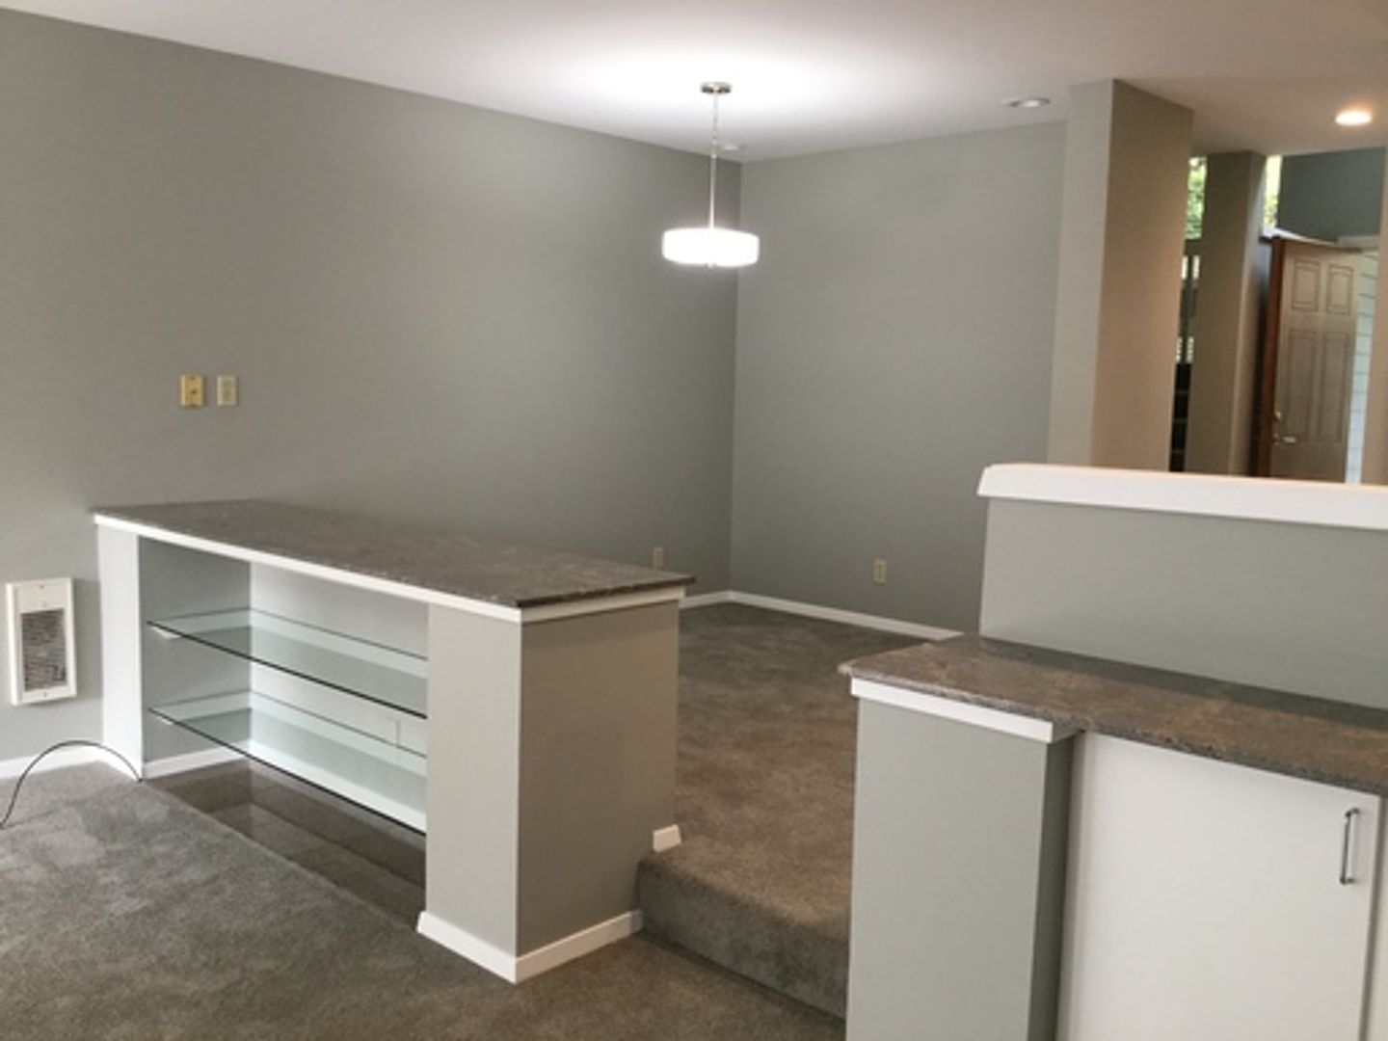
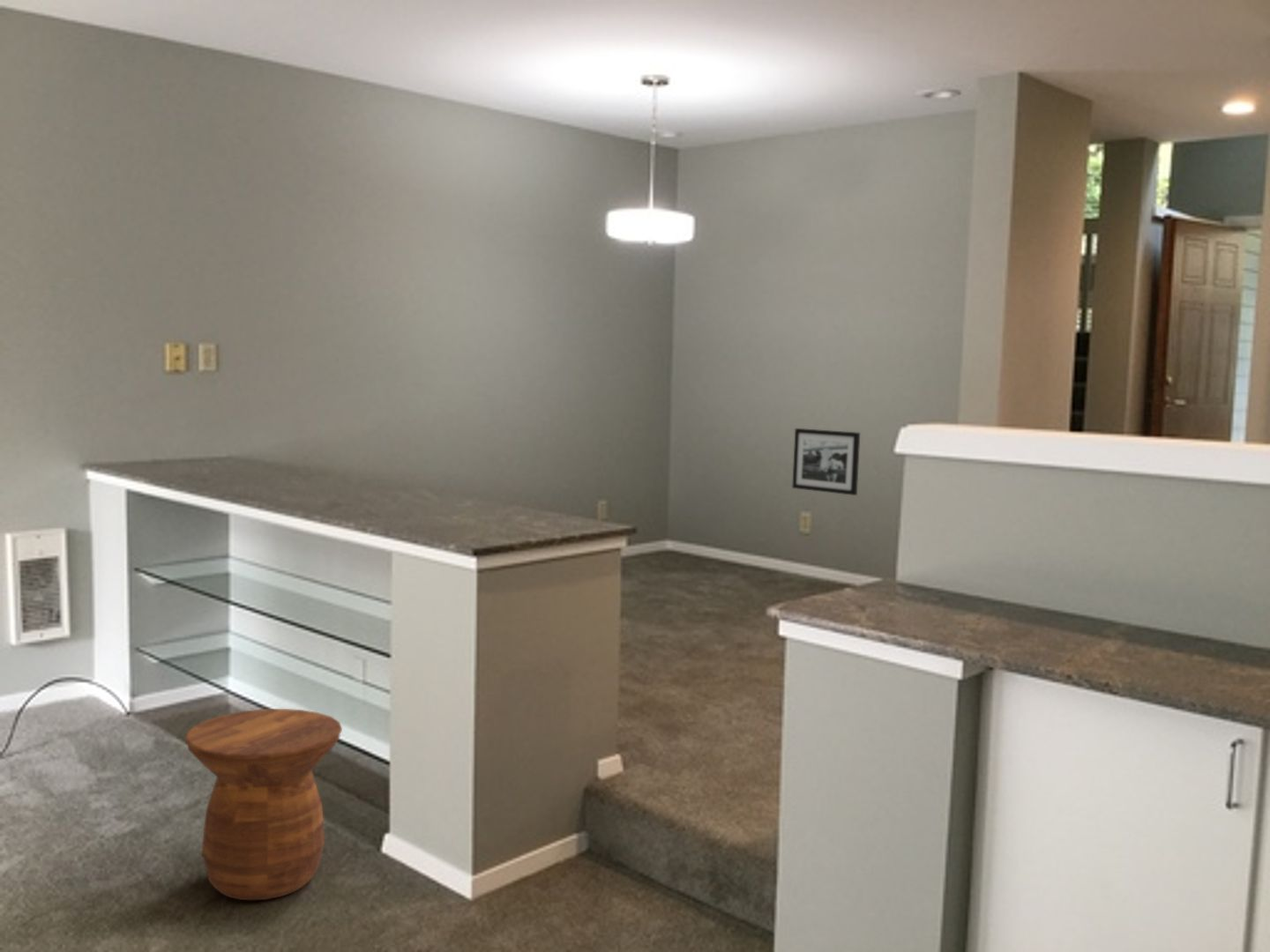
+ picture frame (825, 461)
+ side table (265, 805)
